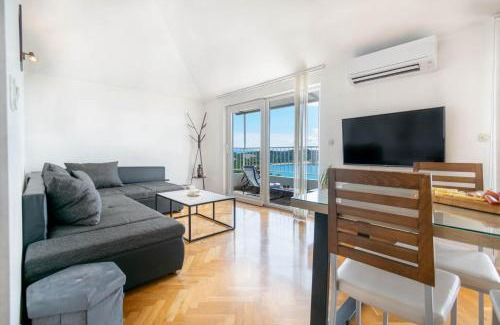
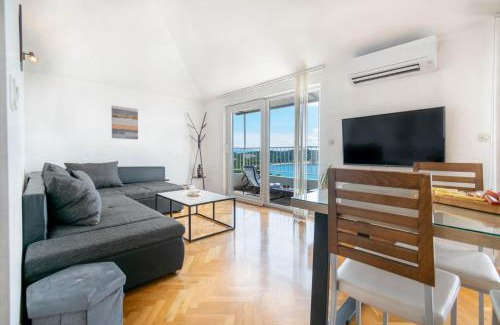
+ wall art (125, 123)
